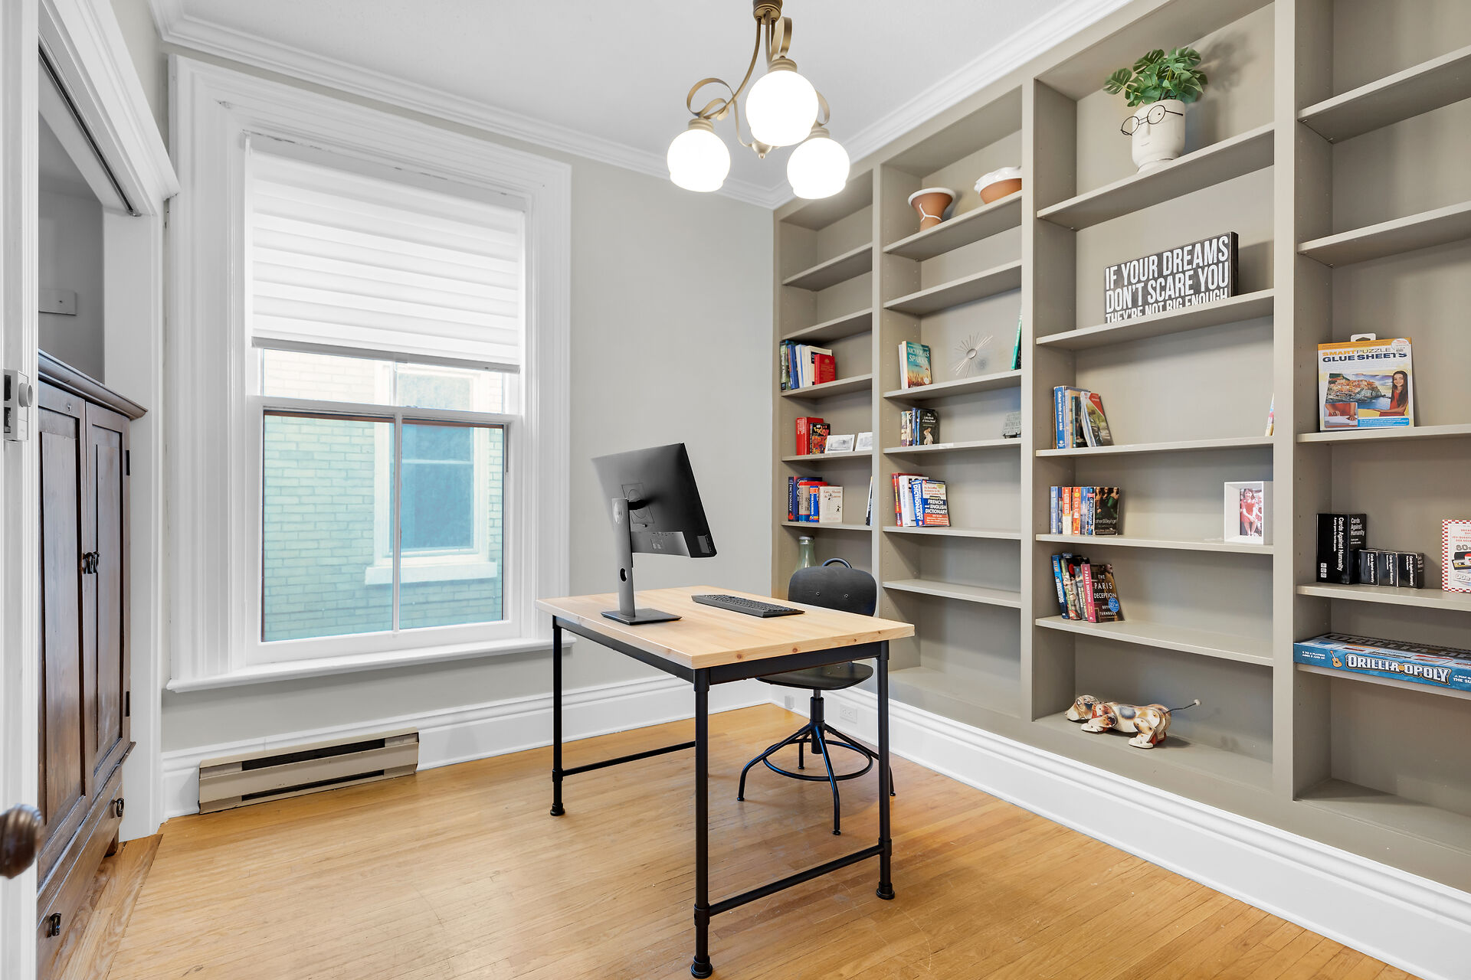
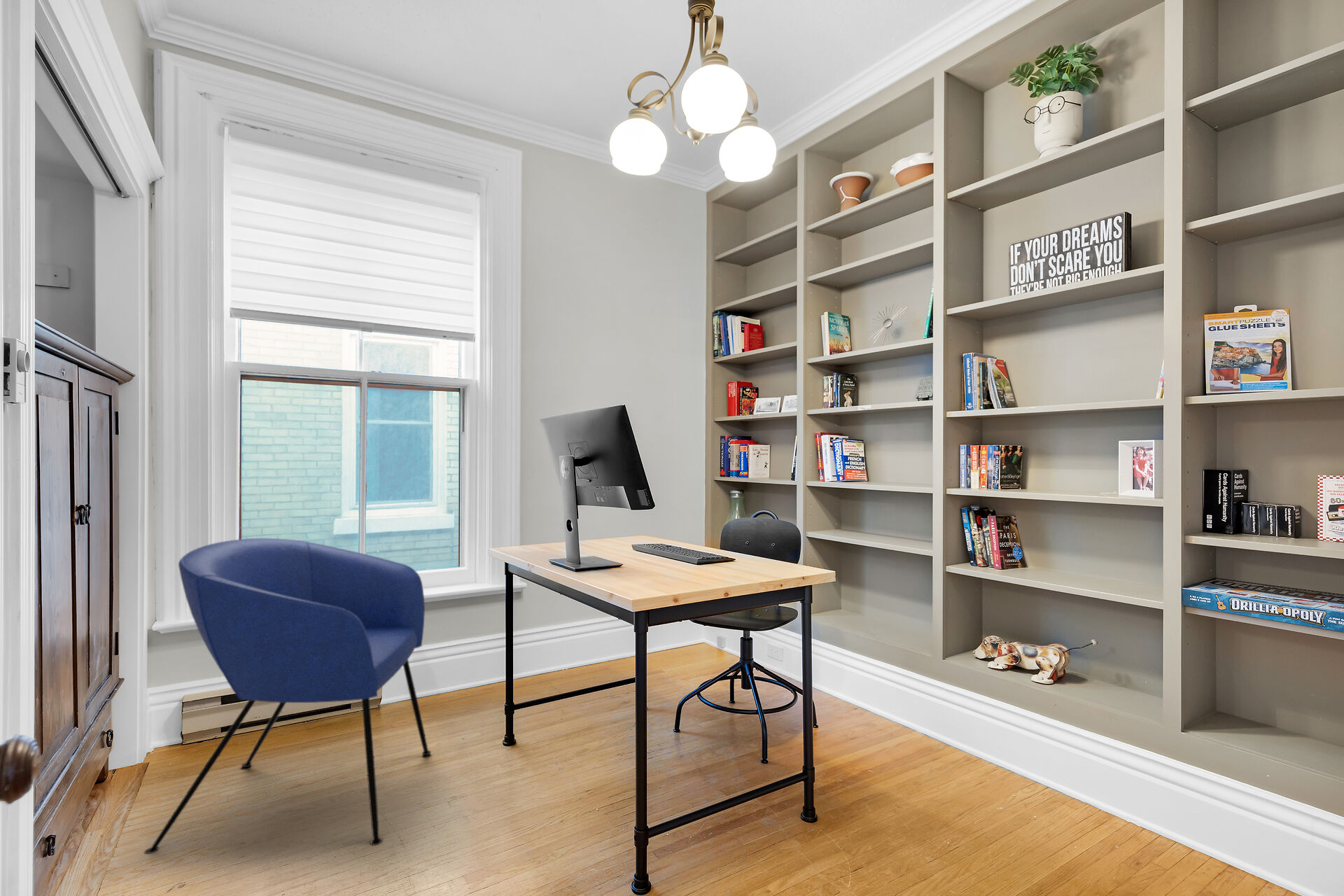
+ armchair (306, 670)
